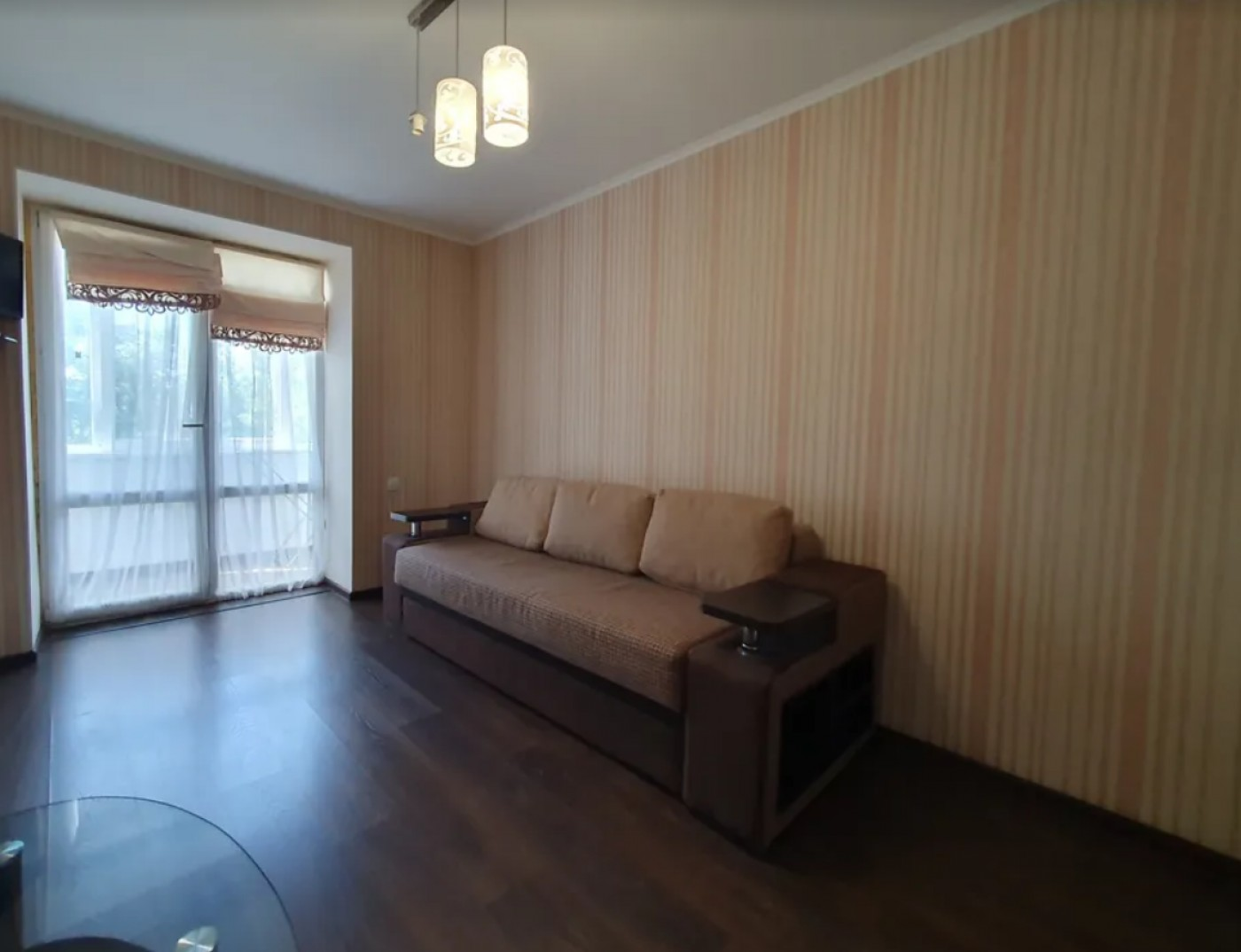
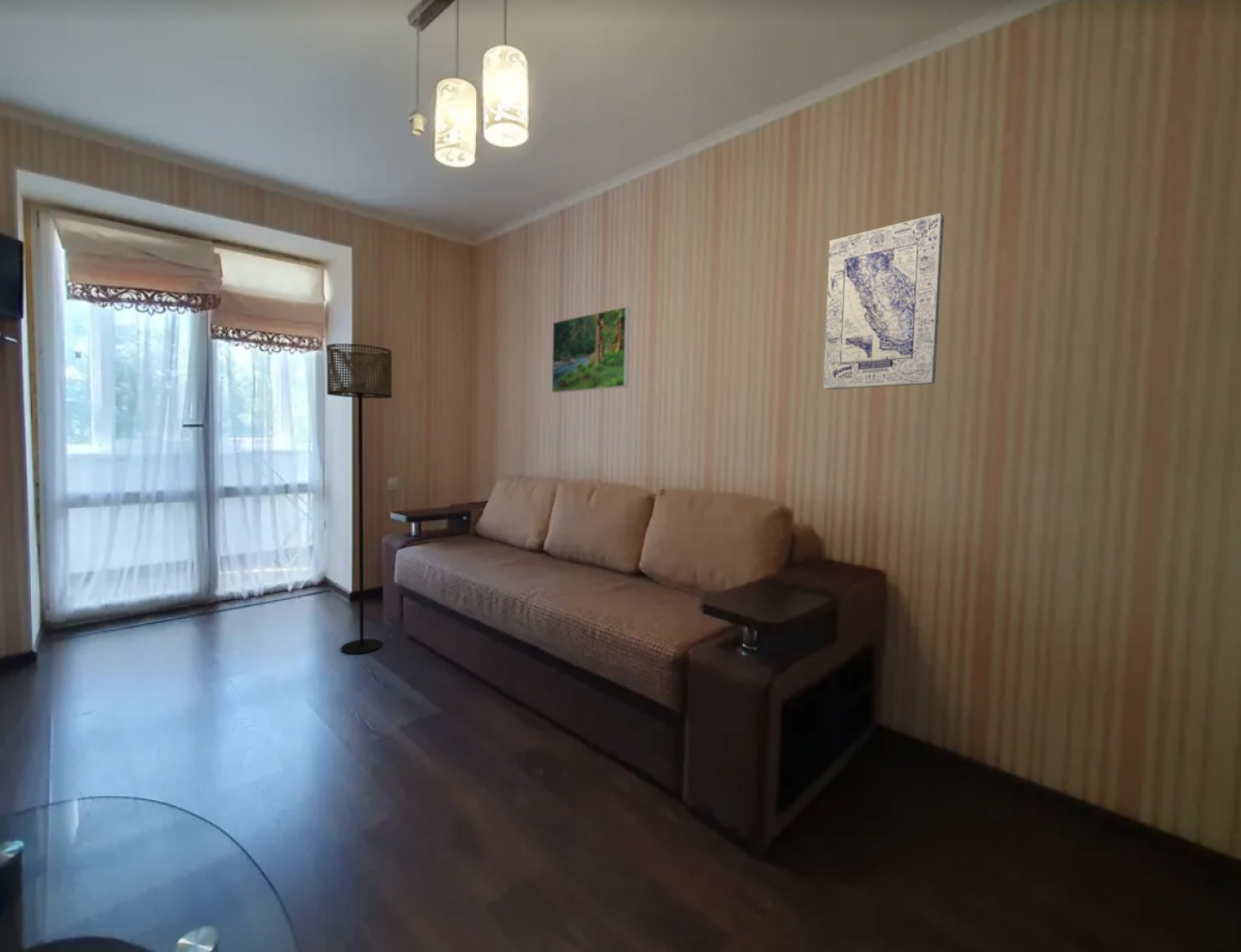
+ wall art (879, 308)
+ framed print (588, 352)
+ floor lamp (361, 500)
